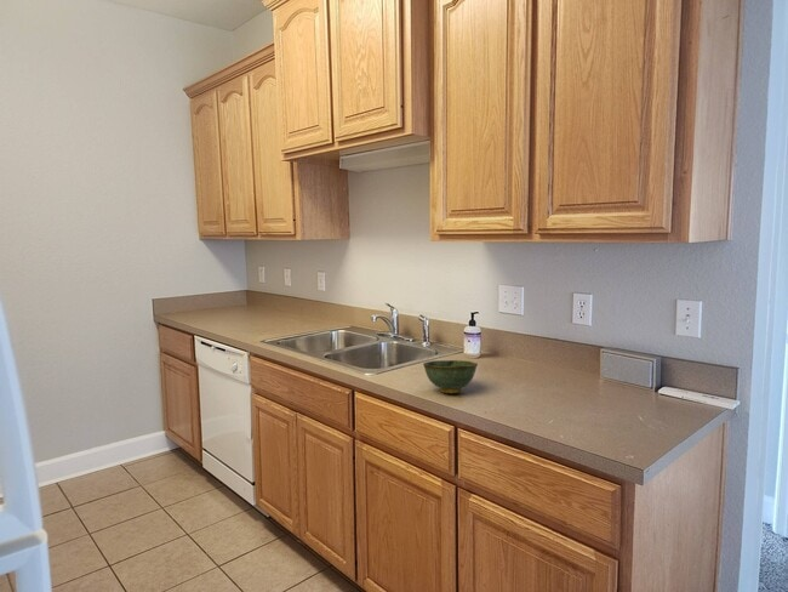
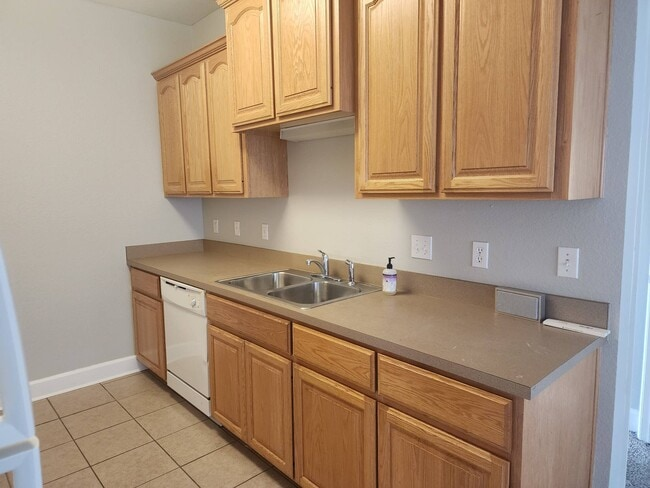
- bowl (450, 375)
